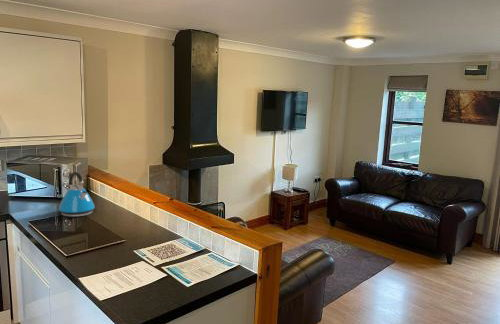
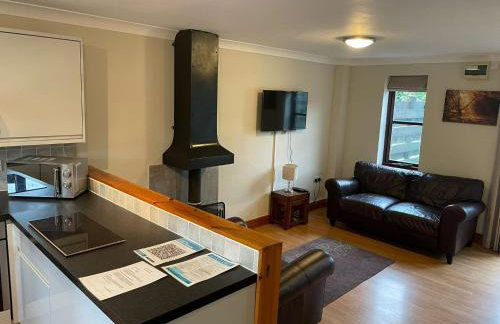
- kettle (76, 192)
